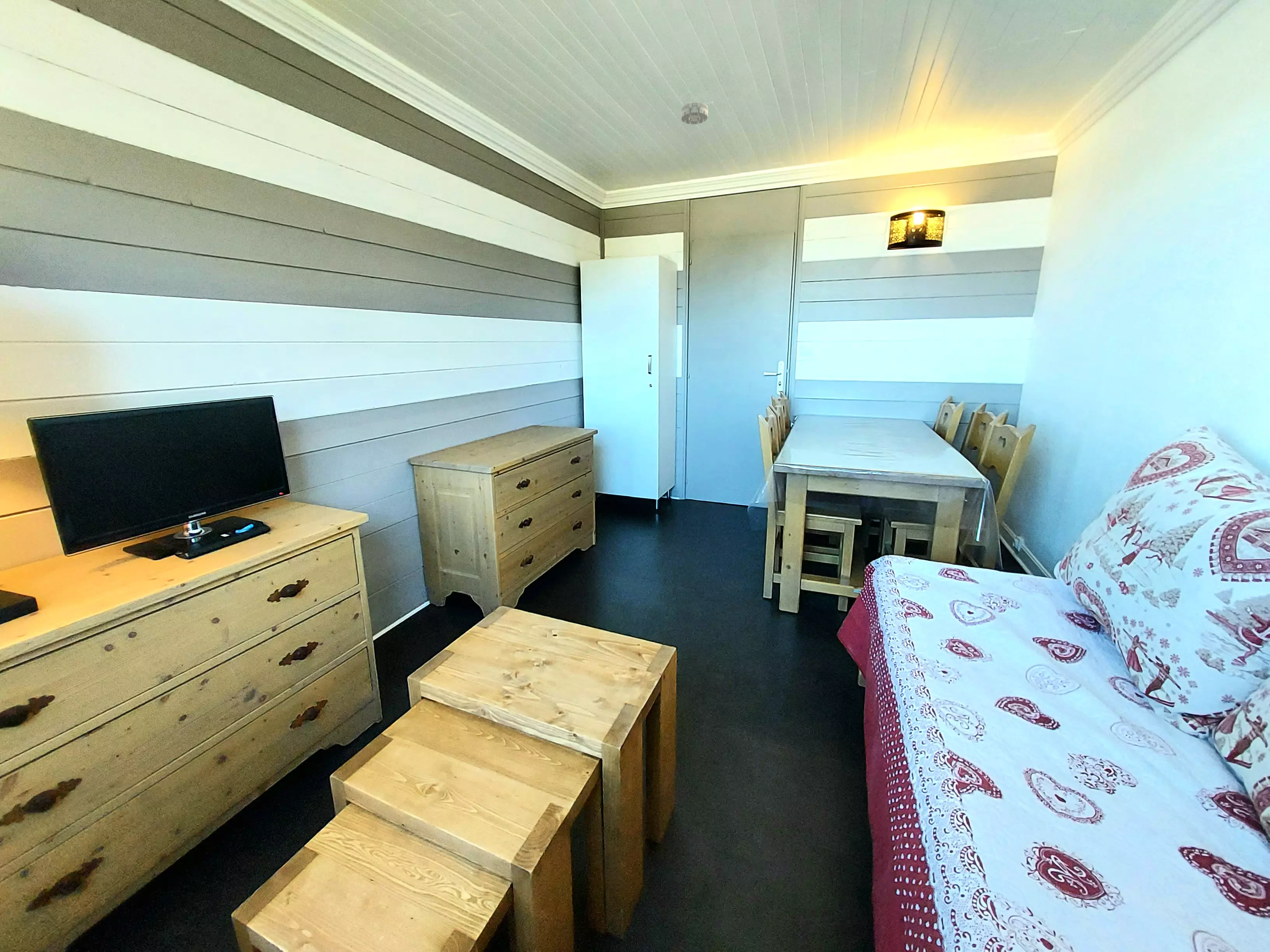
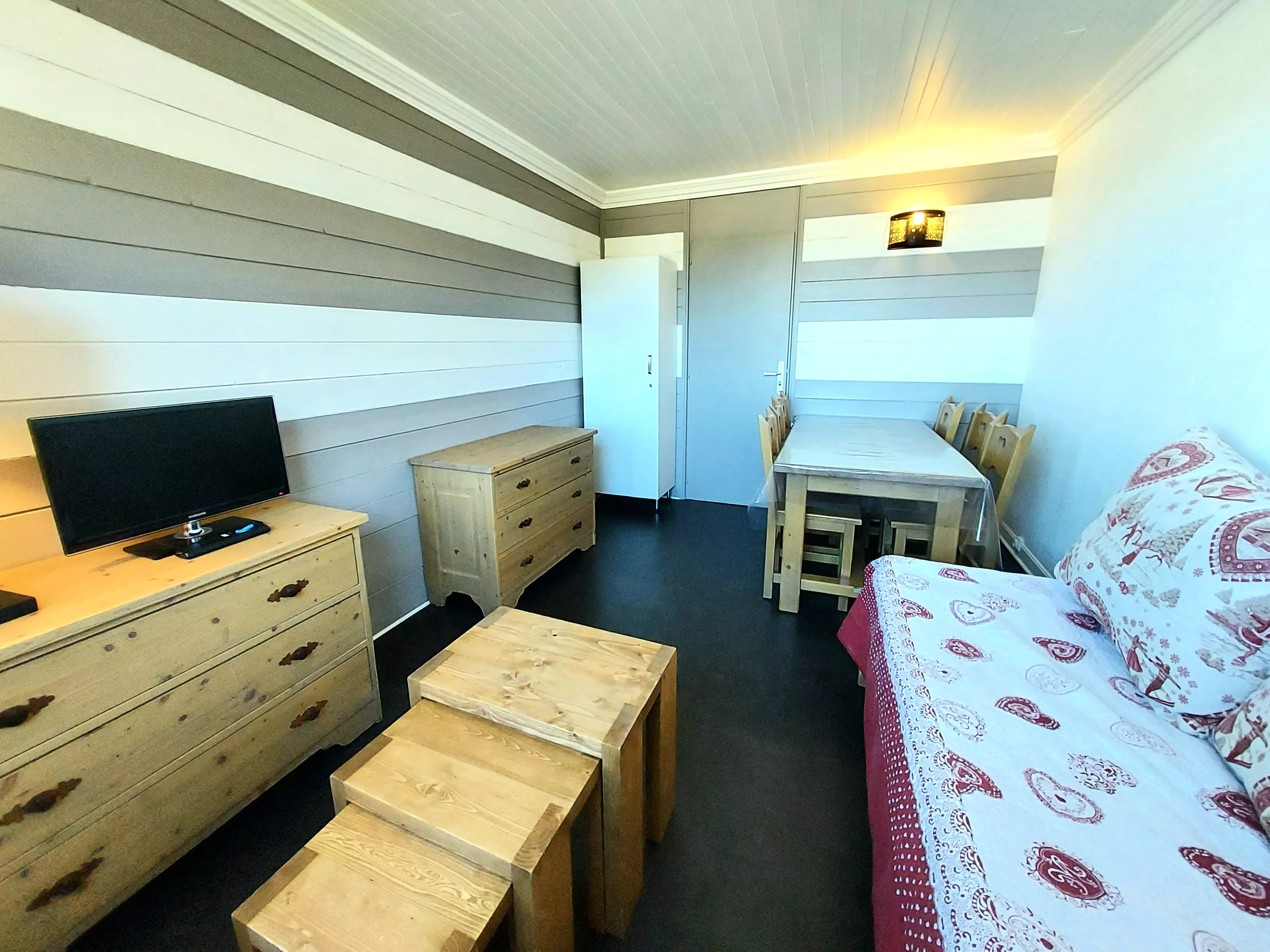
- smoke detector (695, 112)
